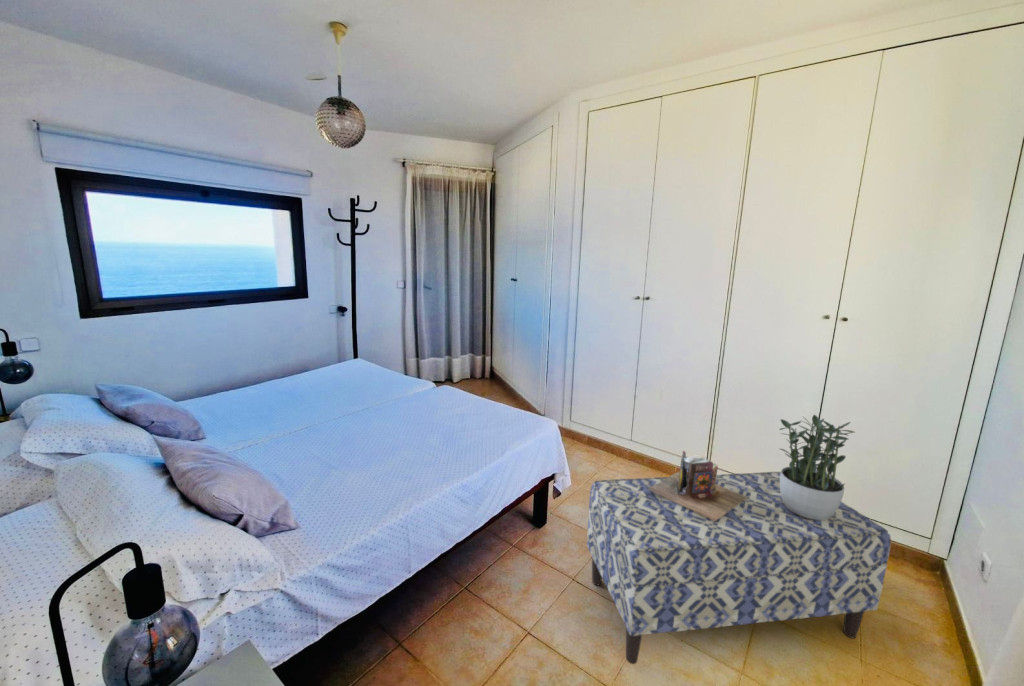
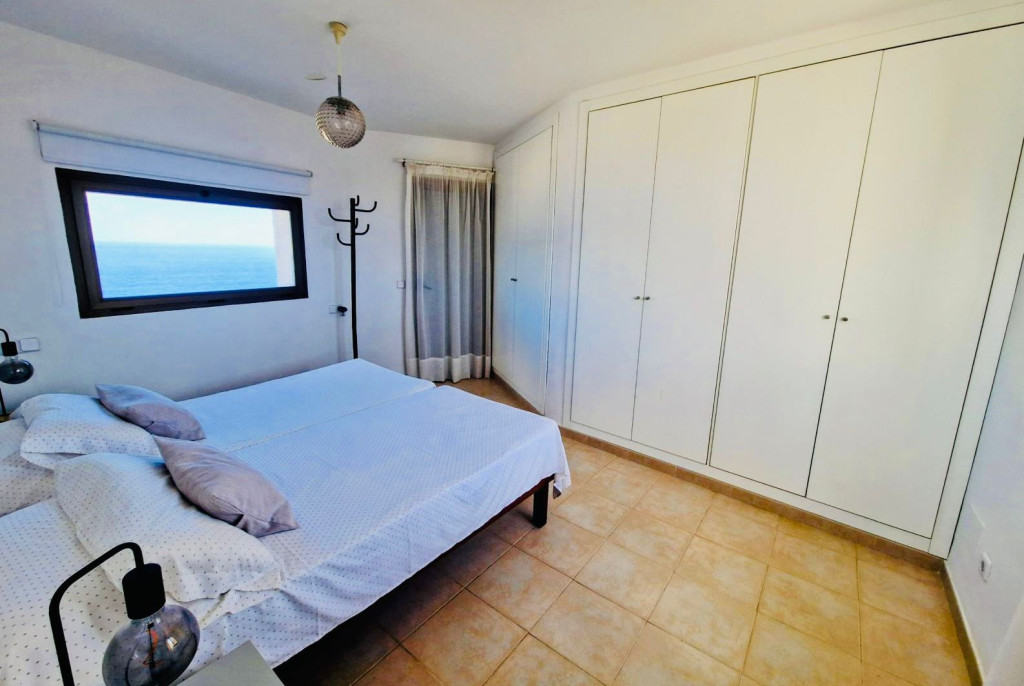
- potted plant (809, 460)
- books (699, 476)
- bench (721, 556)
